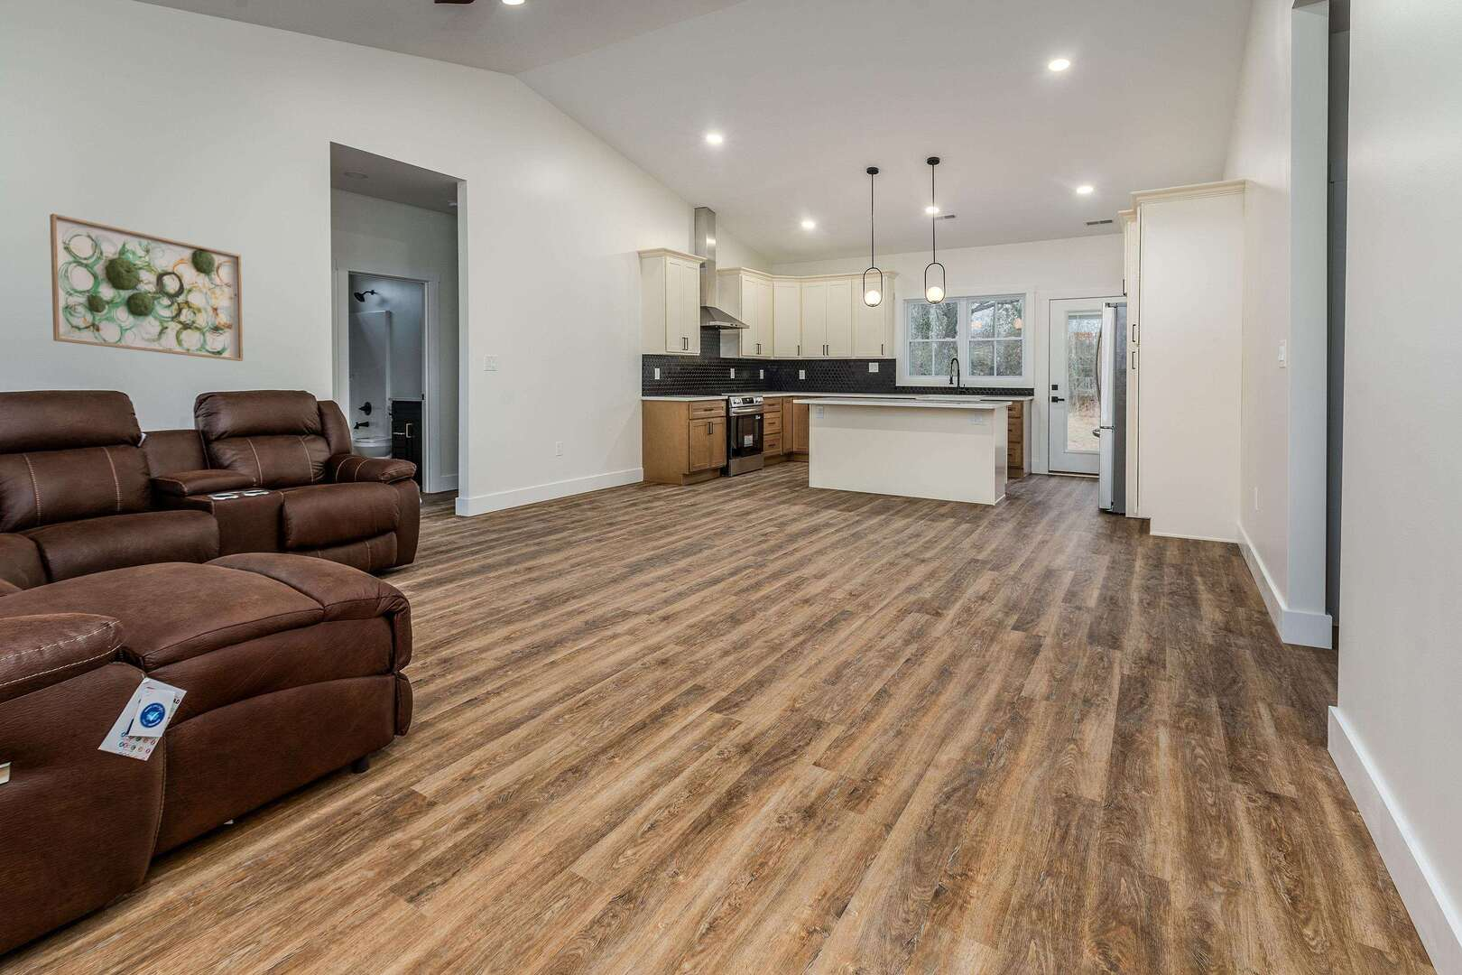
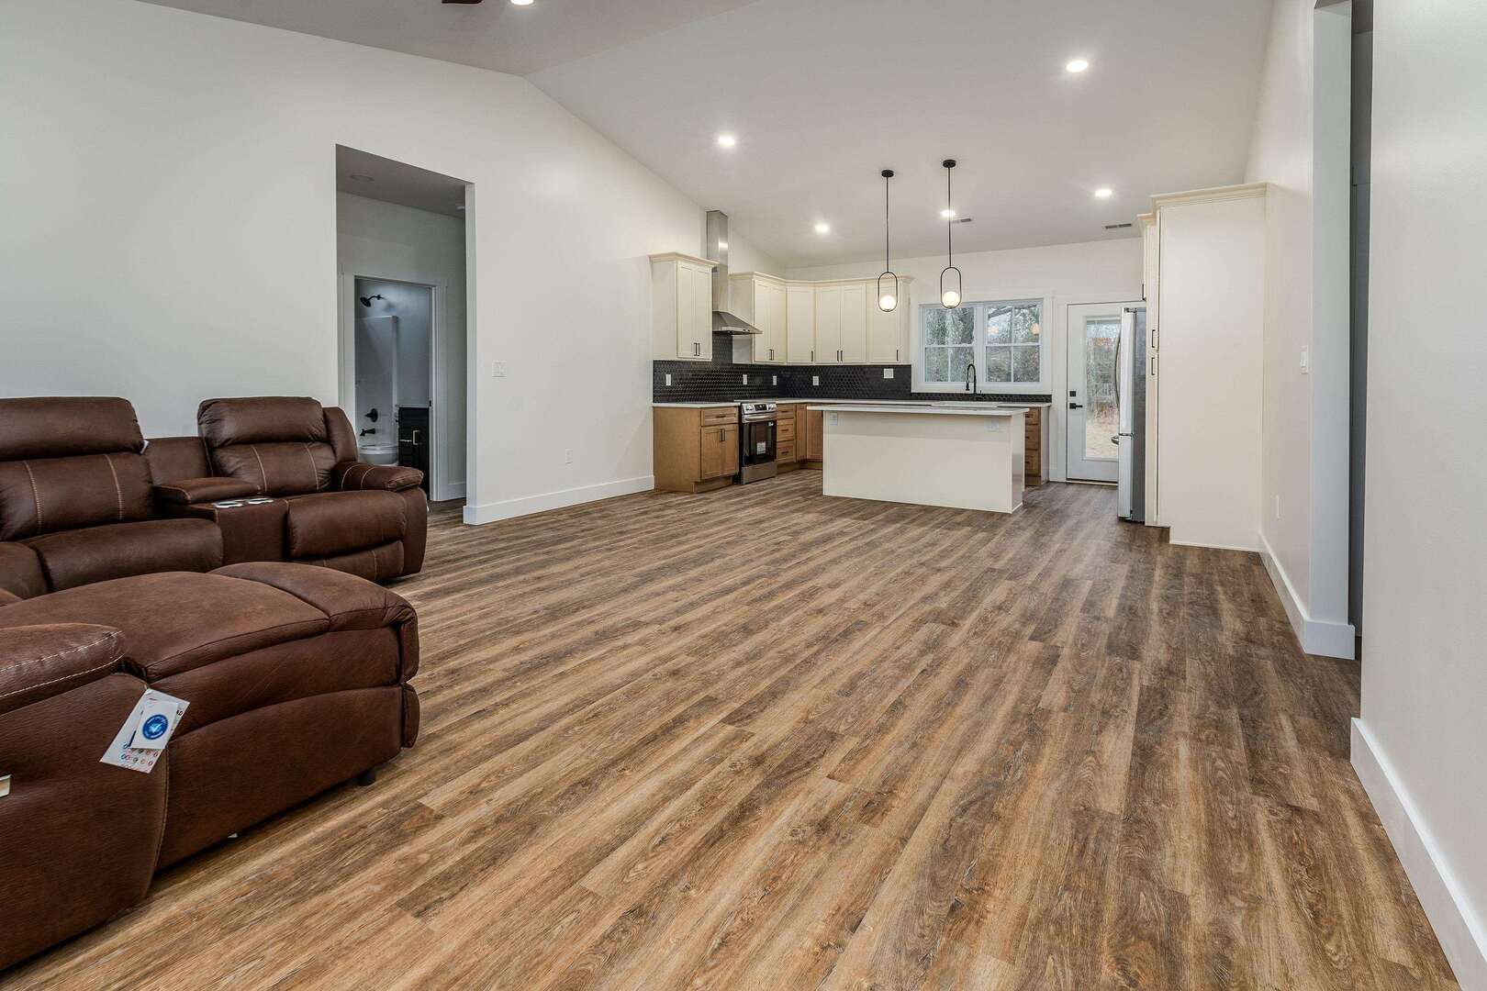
- wall art (156, 294)
